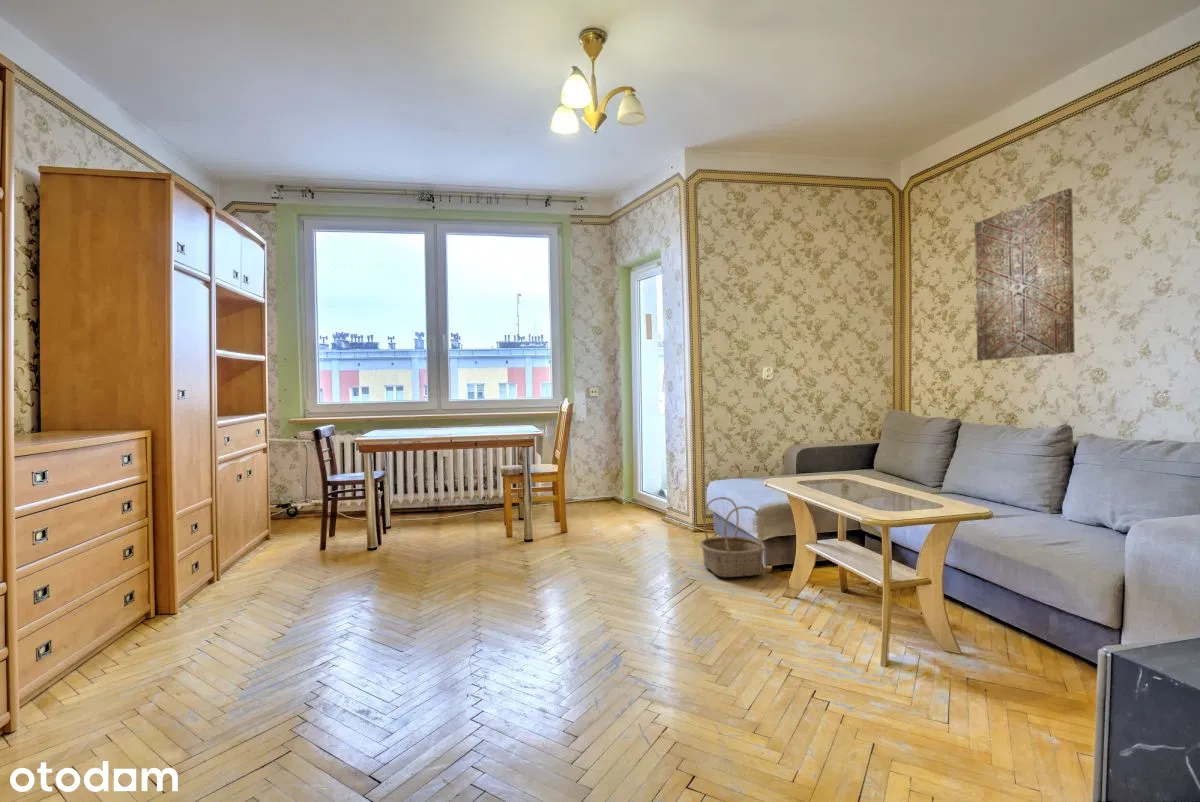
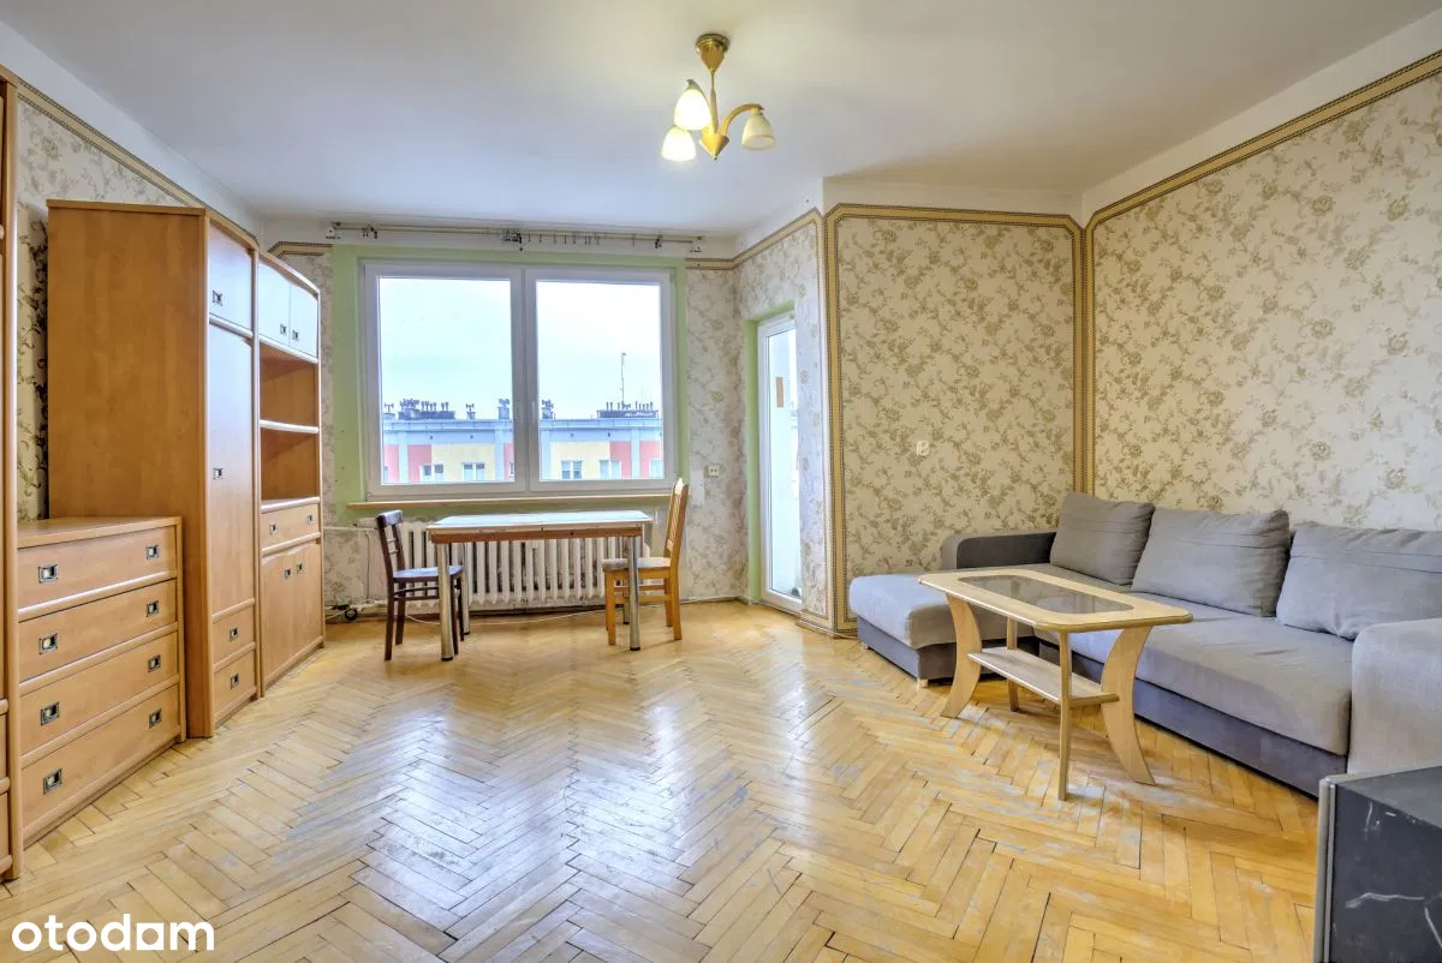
- basket (731, 537)
- wall art (1020, 282)
